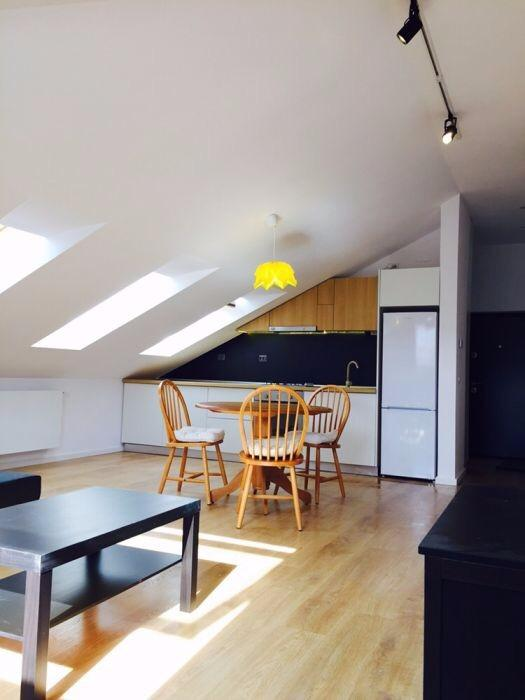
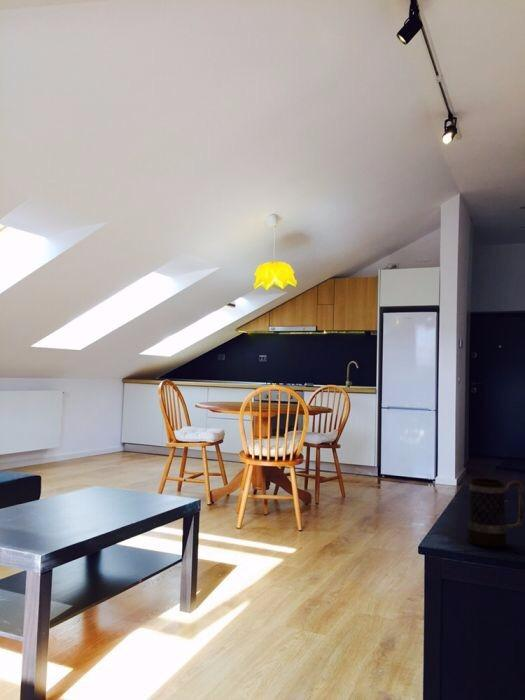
+ mug (495, 511)
